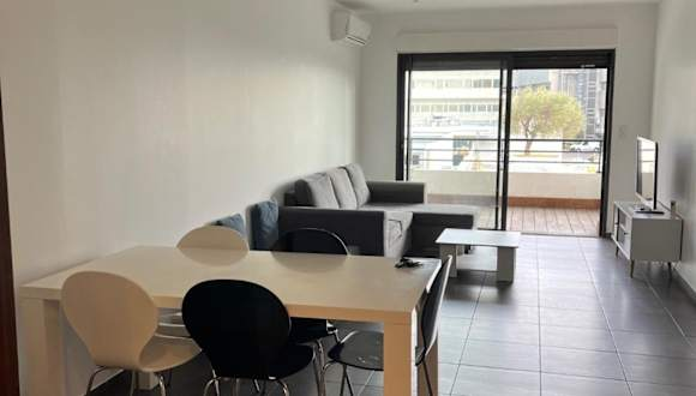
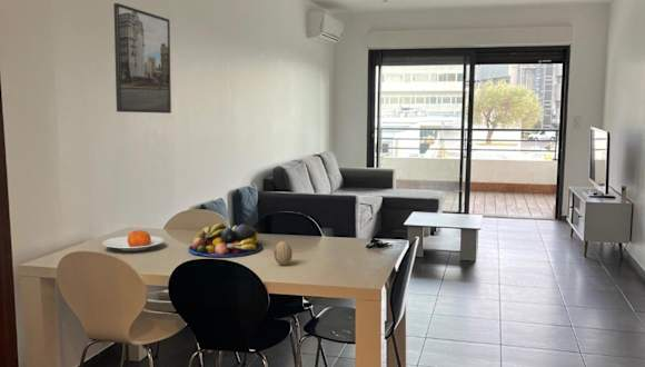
+ plate (133, 239)
+ fruit bowl (225, 236)
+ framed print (145, 62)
+ decorative egg (282, 252)
